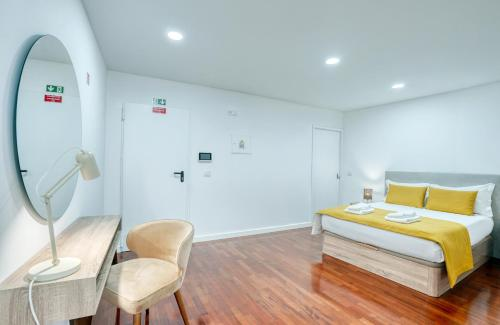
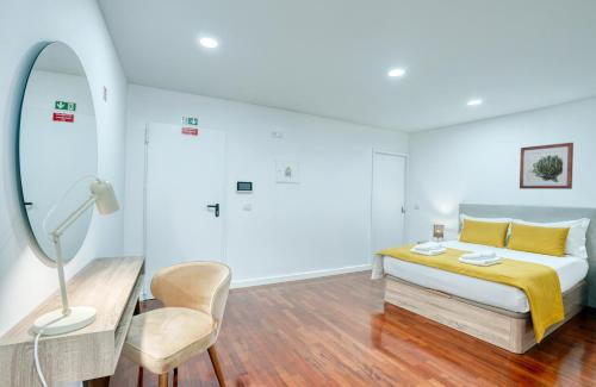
+ wall art (545, 167)
